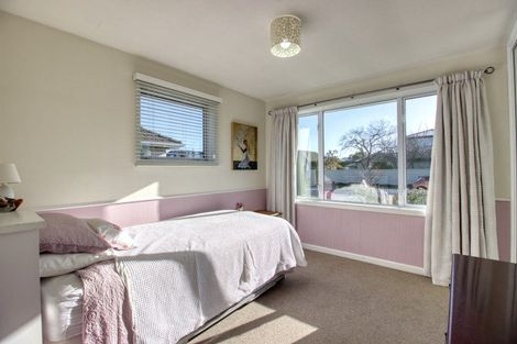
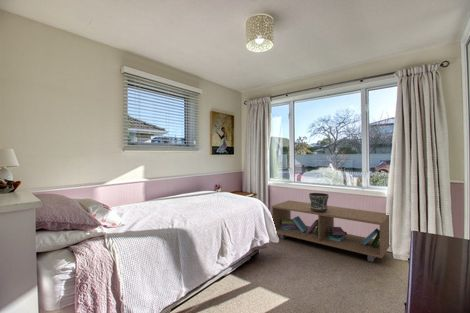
+ storage bench (326, 226)
+ cup (318, 202)
